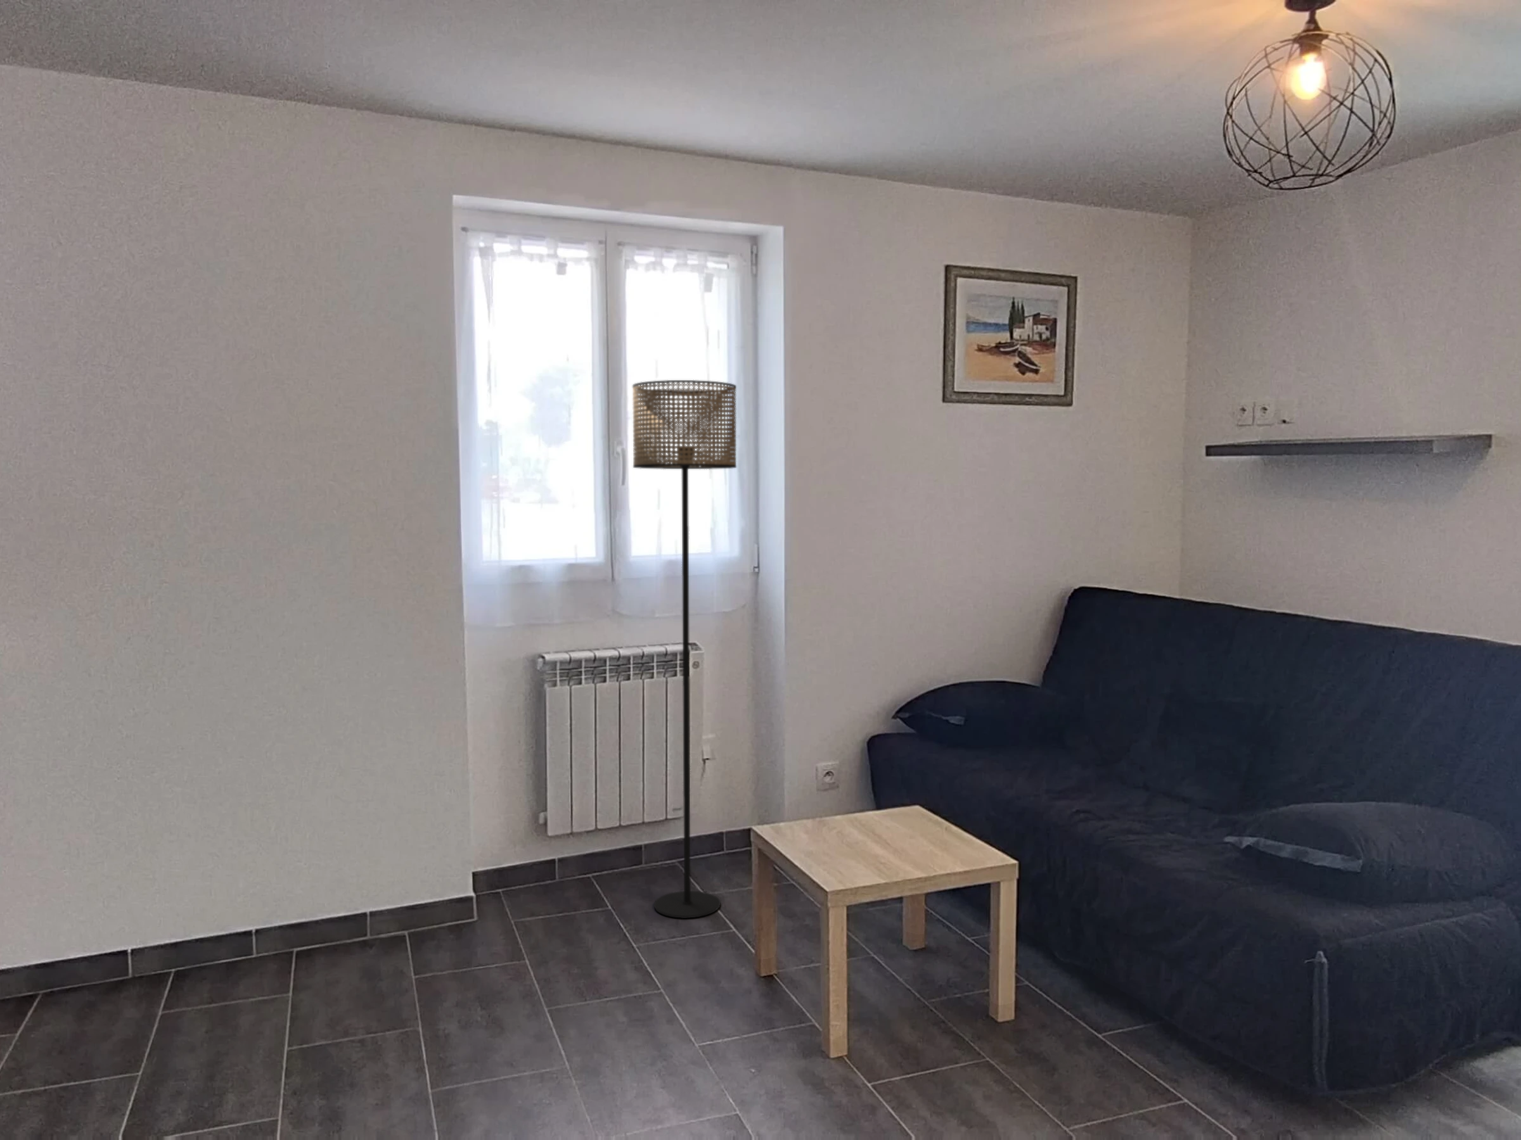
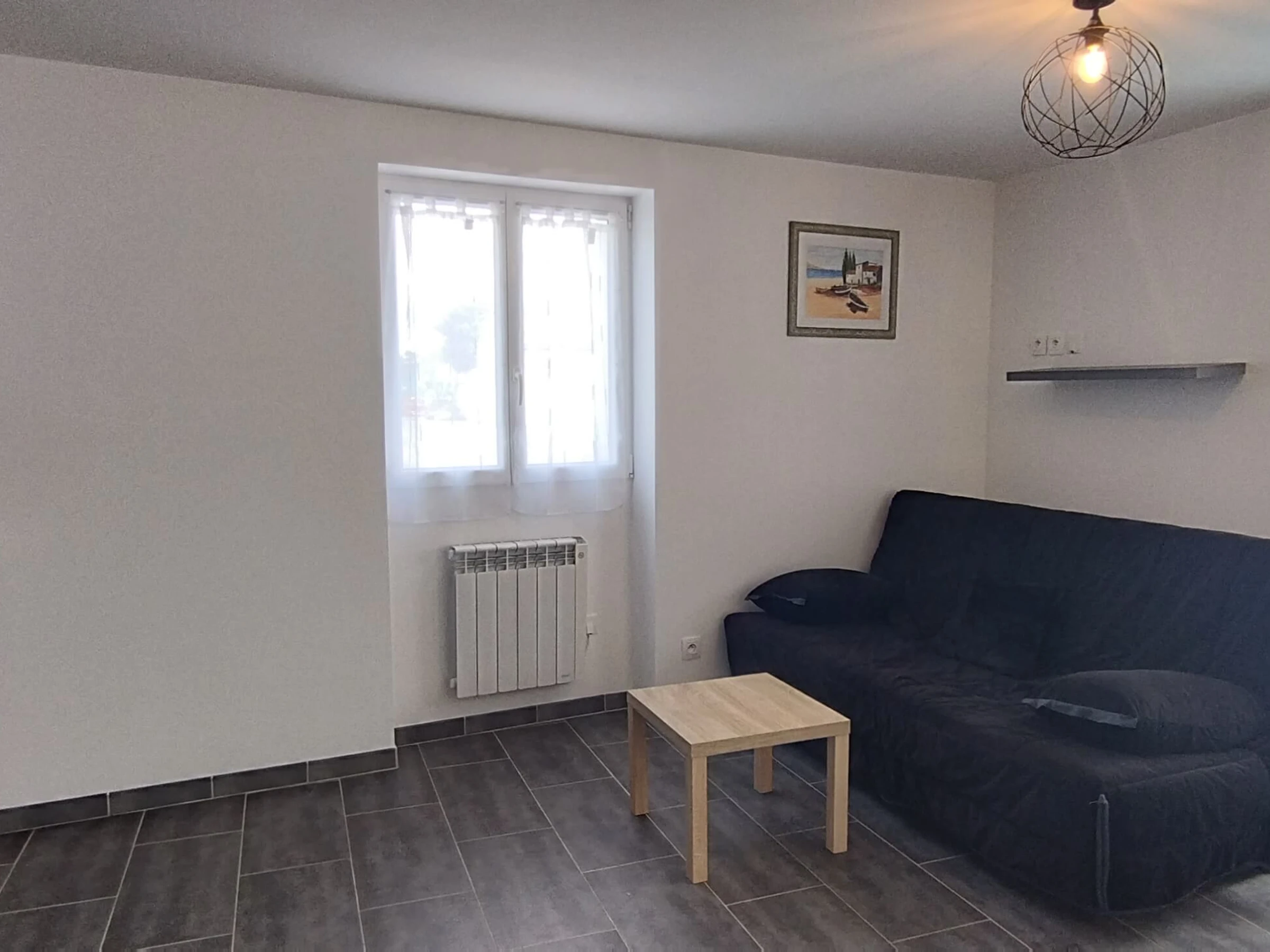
- floor lamp (686, 649)
